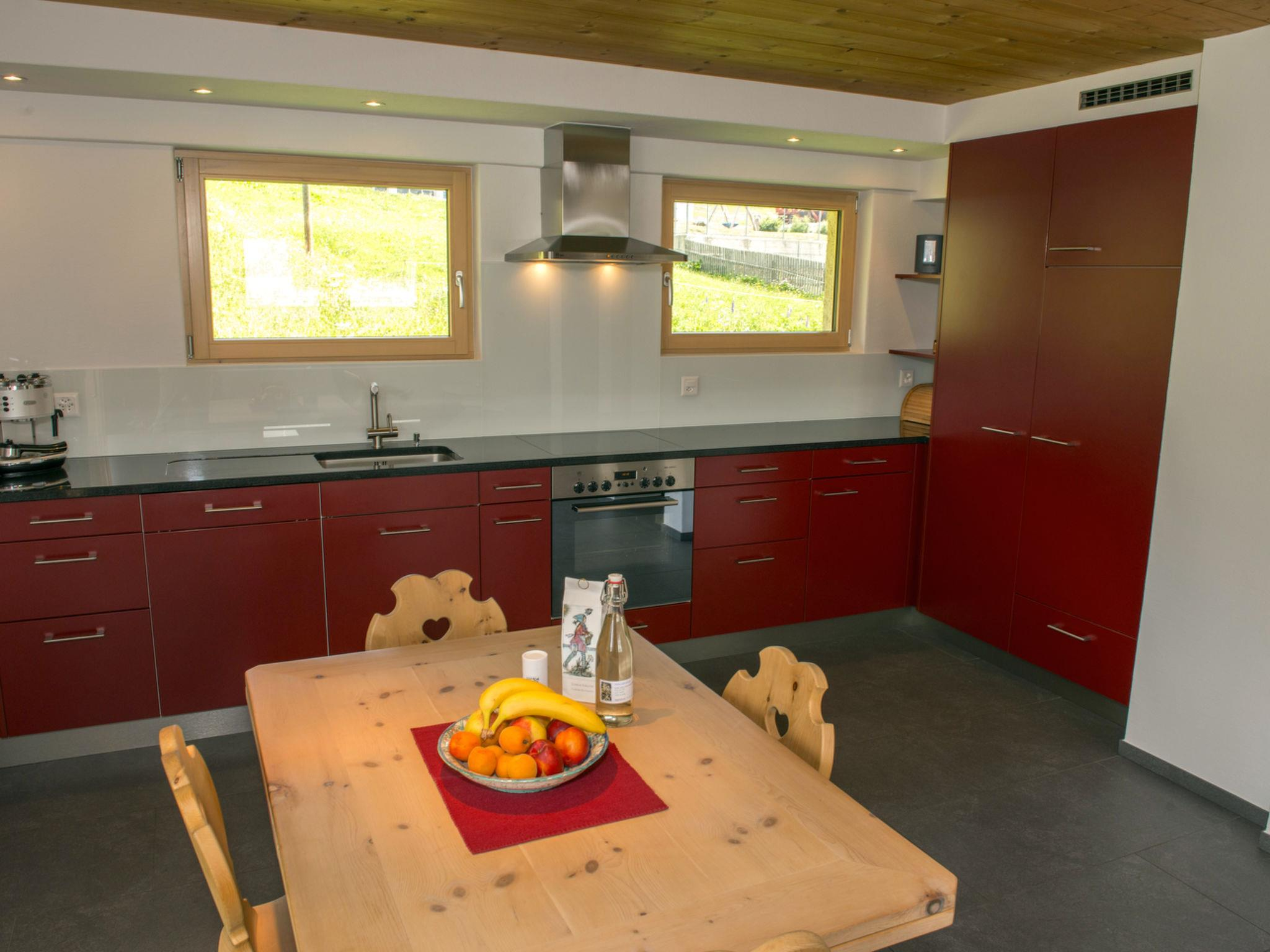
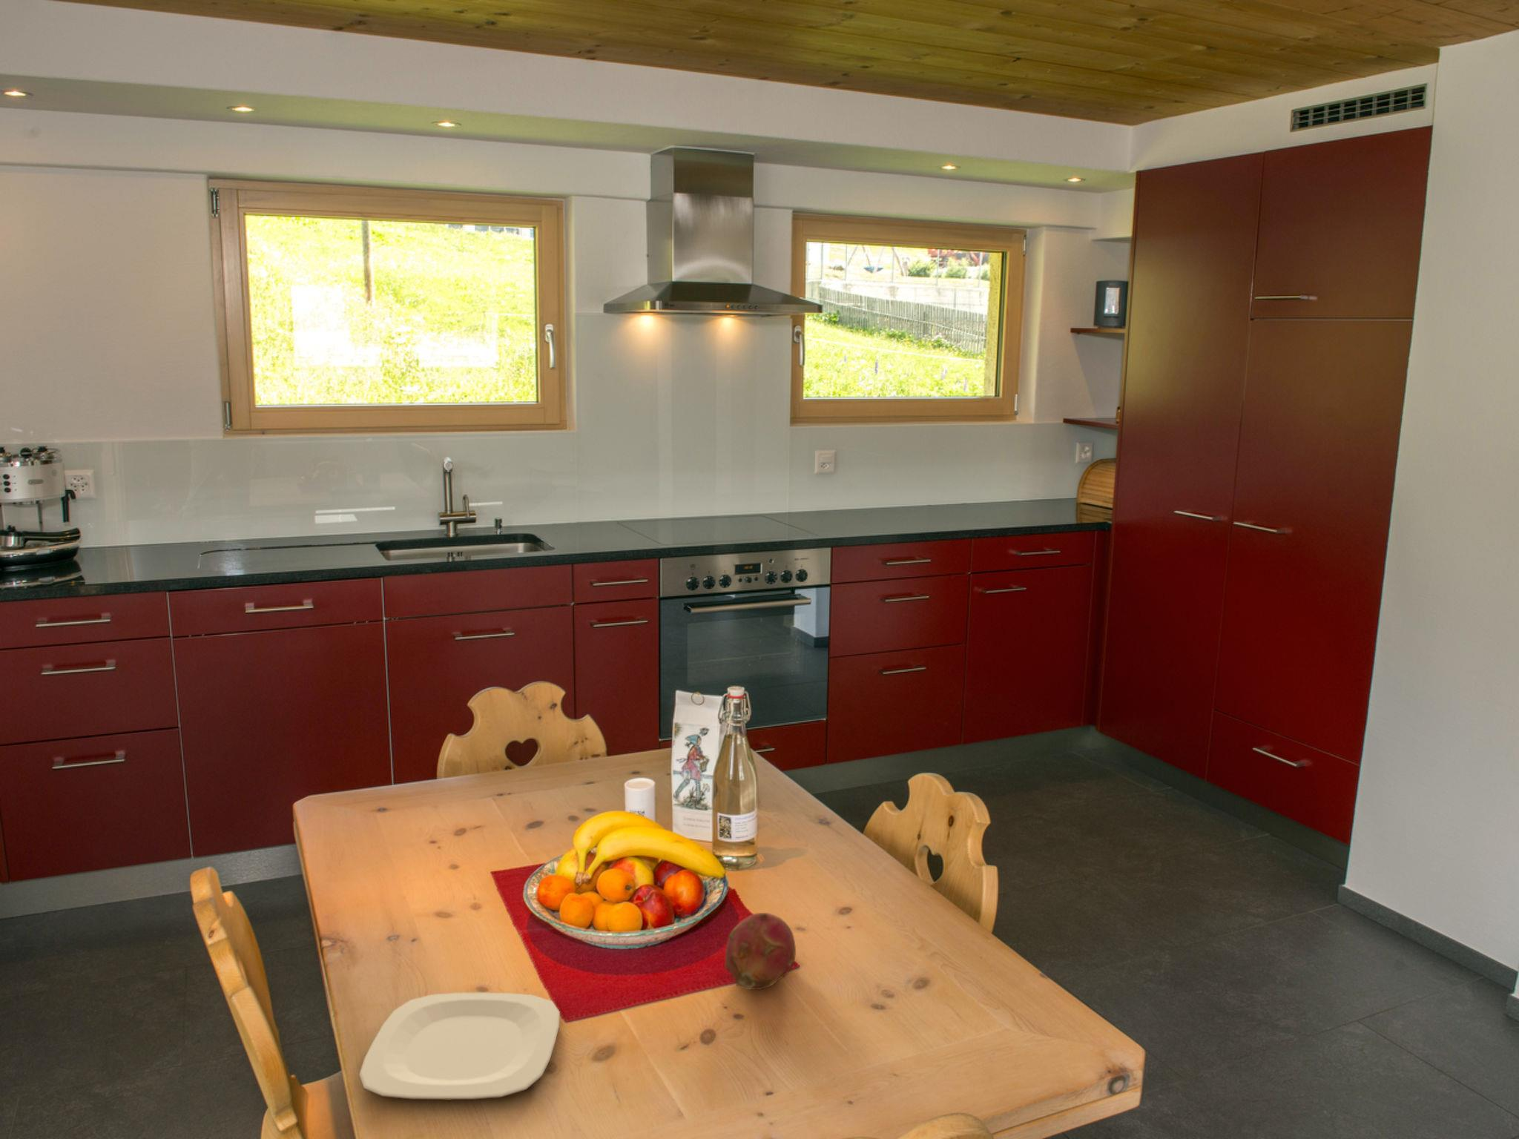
+ plate (464, 1046)
+ fruit (763, 946)
